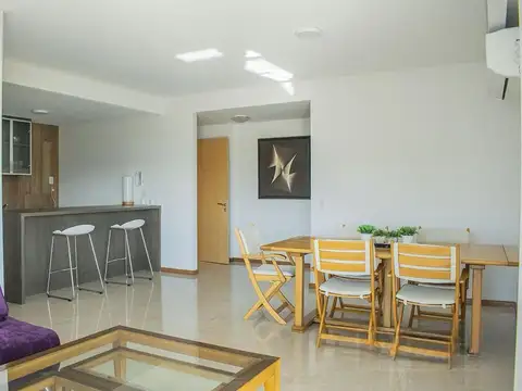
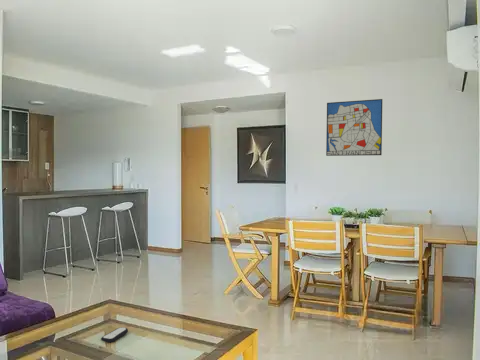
+ wall art (353, 128)
+ remote control (115, 334)
